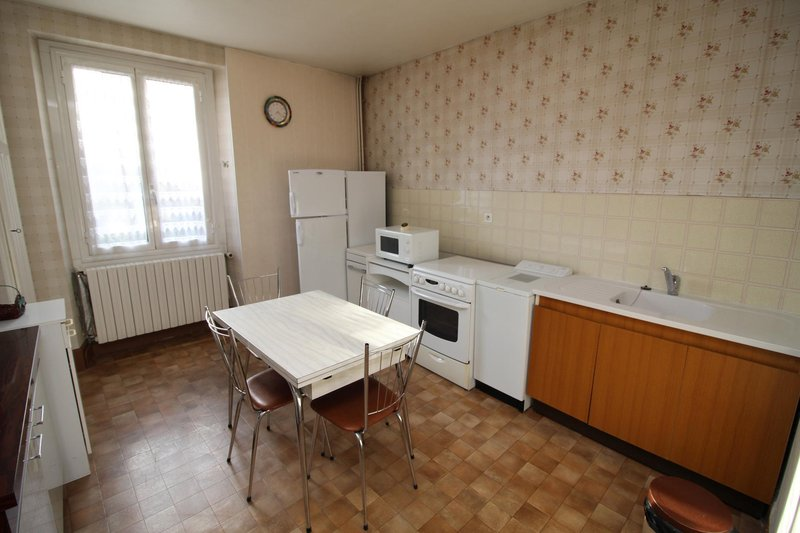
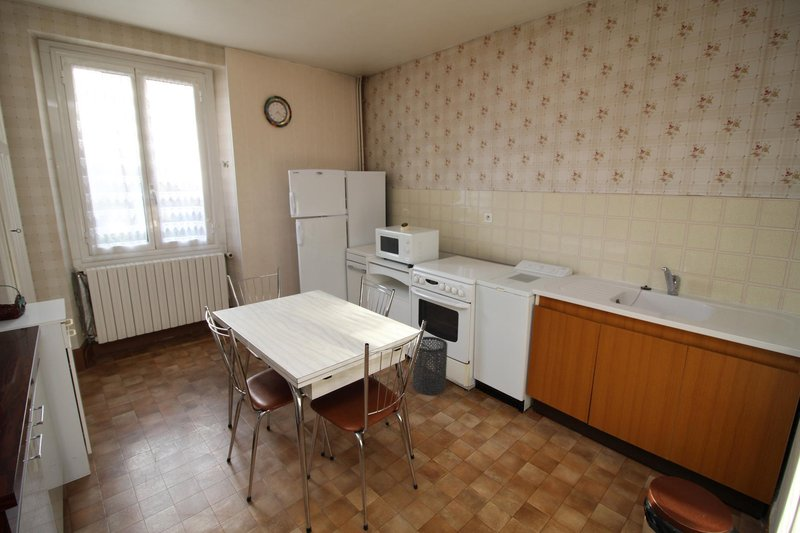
+ trash can (429, 364)
